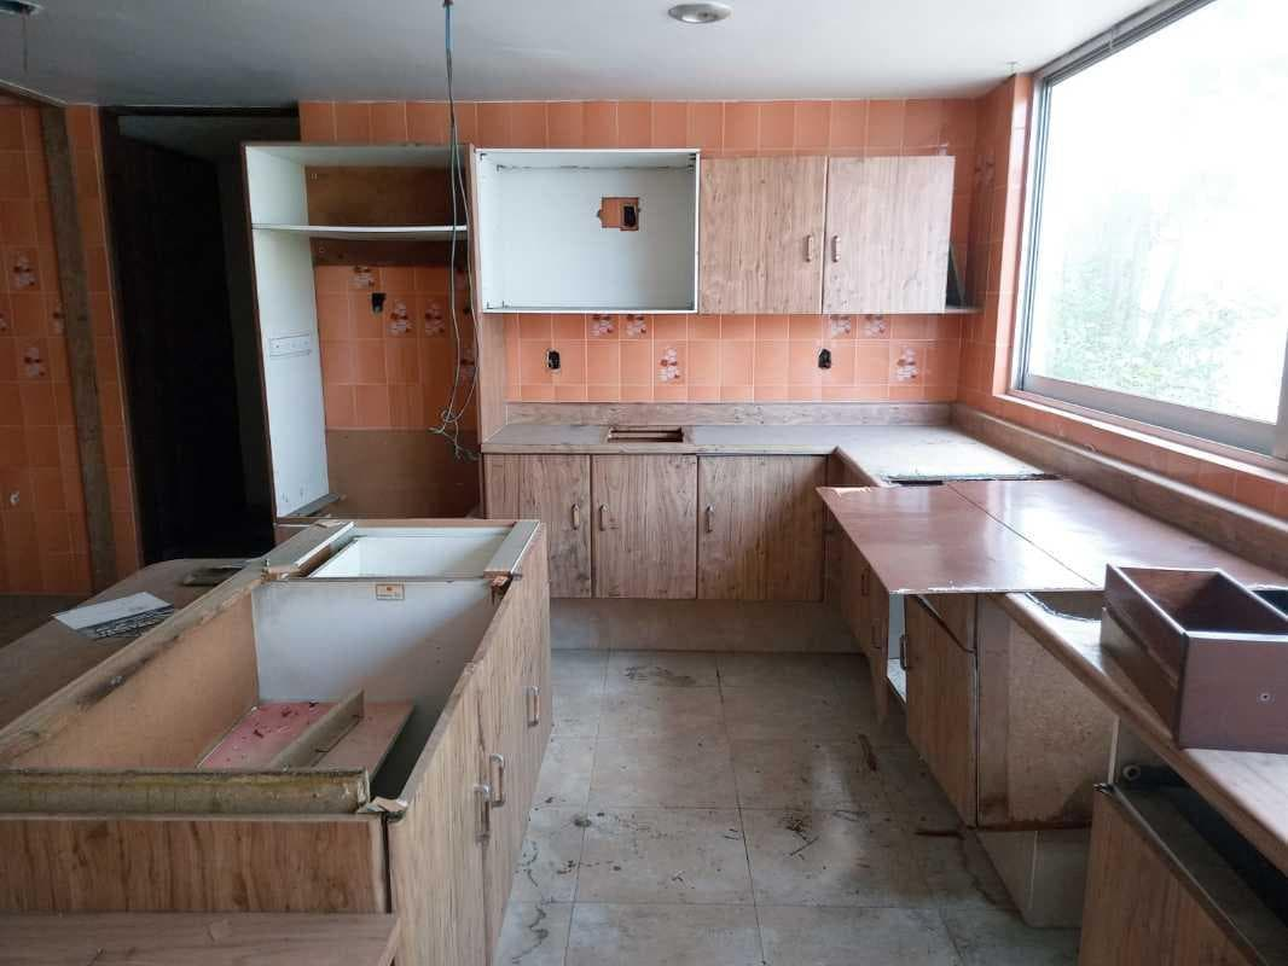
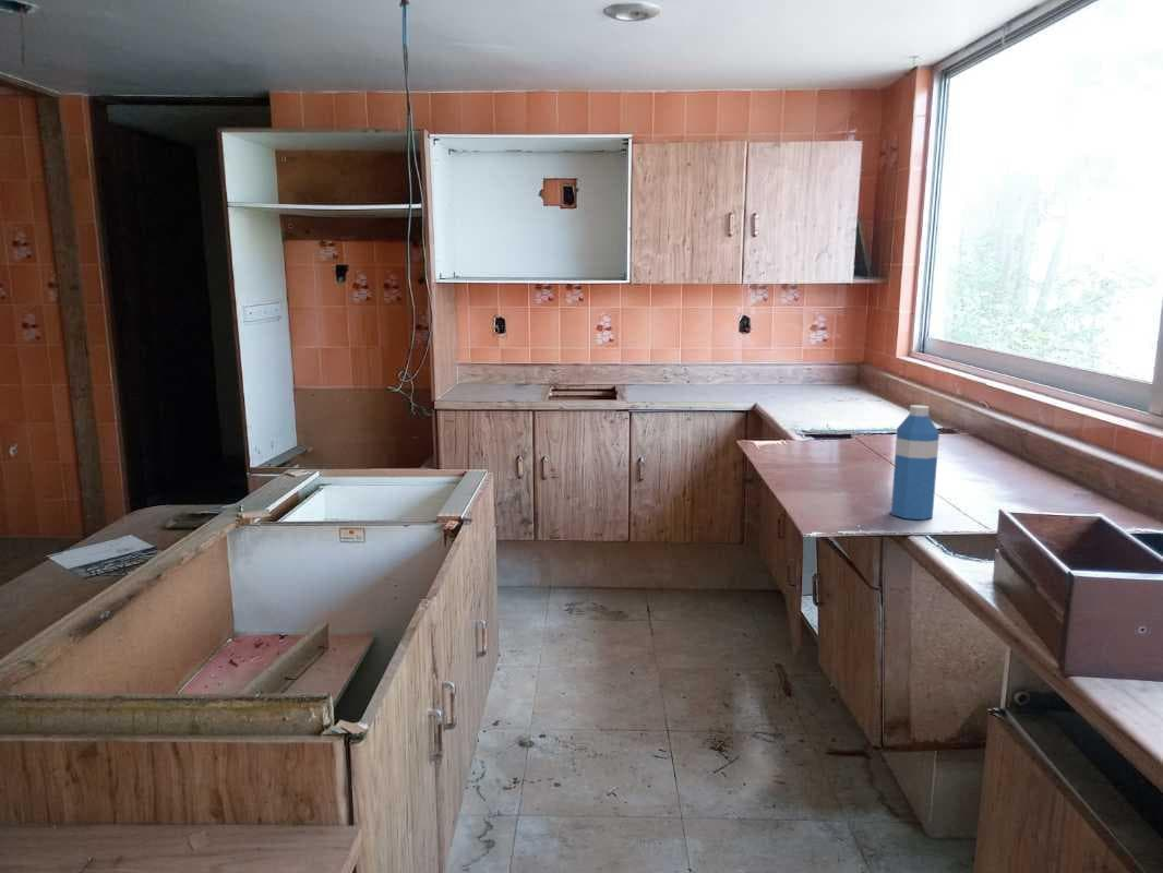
+ water bottle (915, 461)
